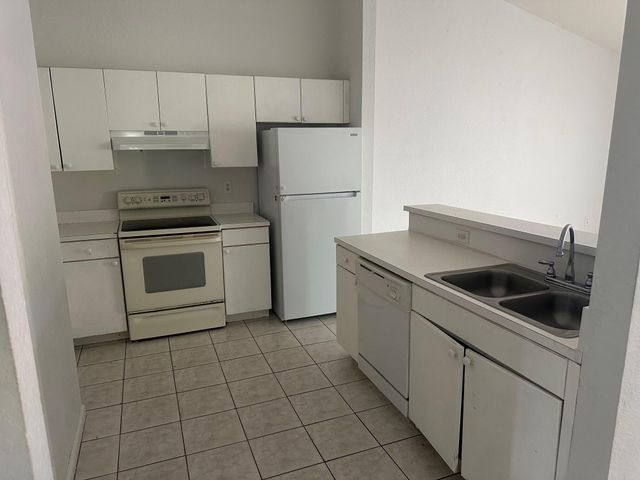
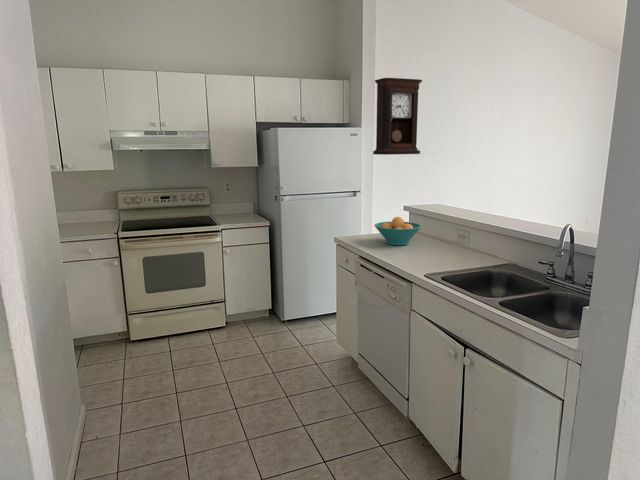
+ fruit bowl (397, 230)
+ pendulum clock (399, 117)
